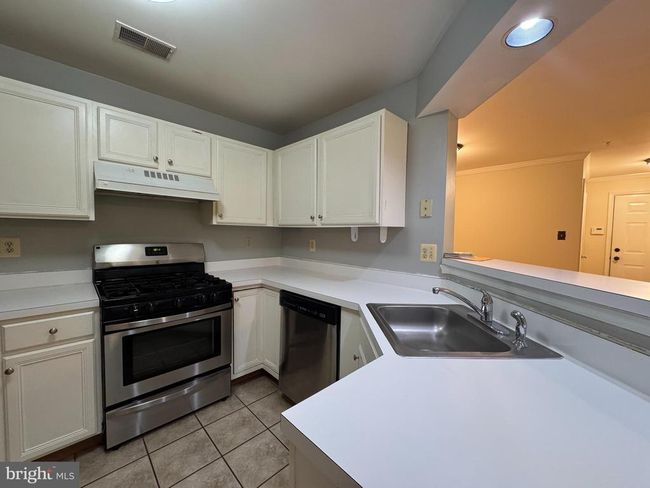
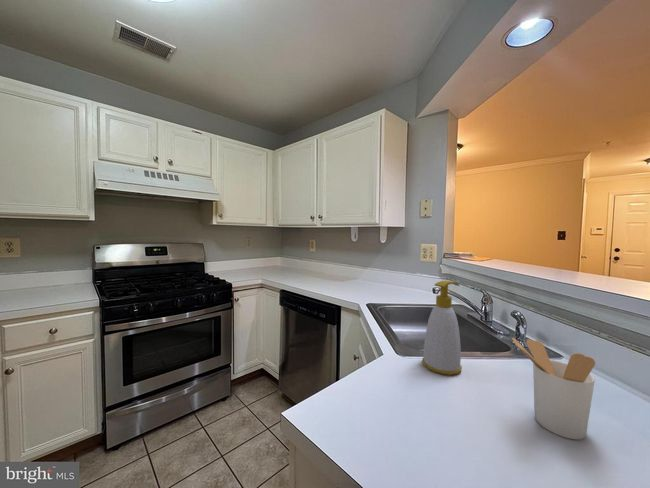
+ utensil holder (547, 382)
+ soap bottle (443, 324)
